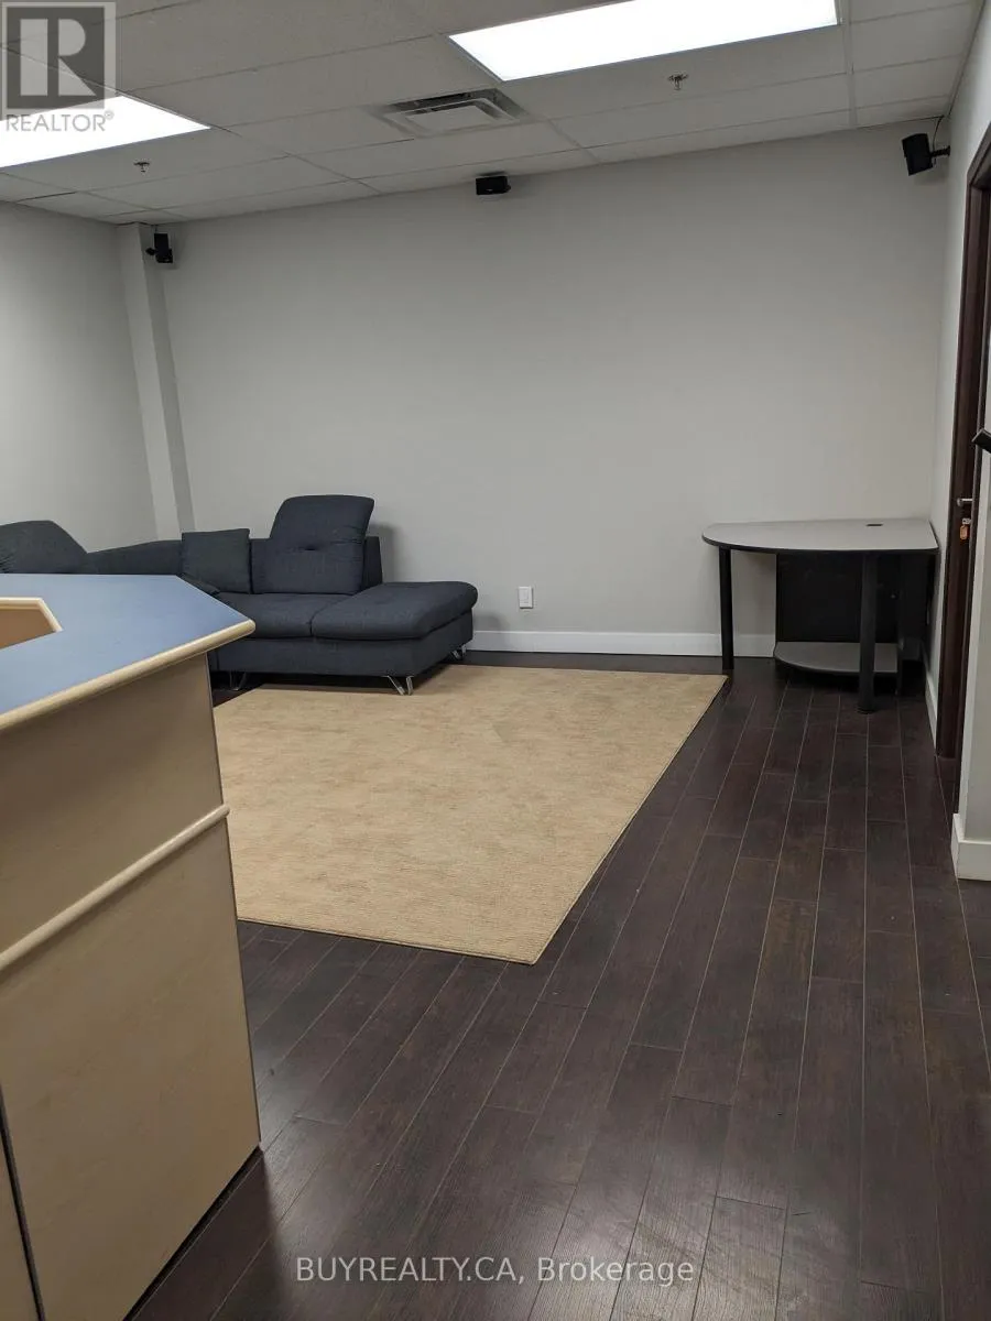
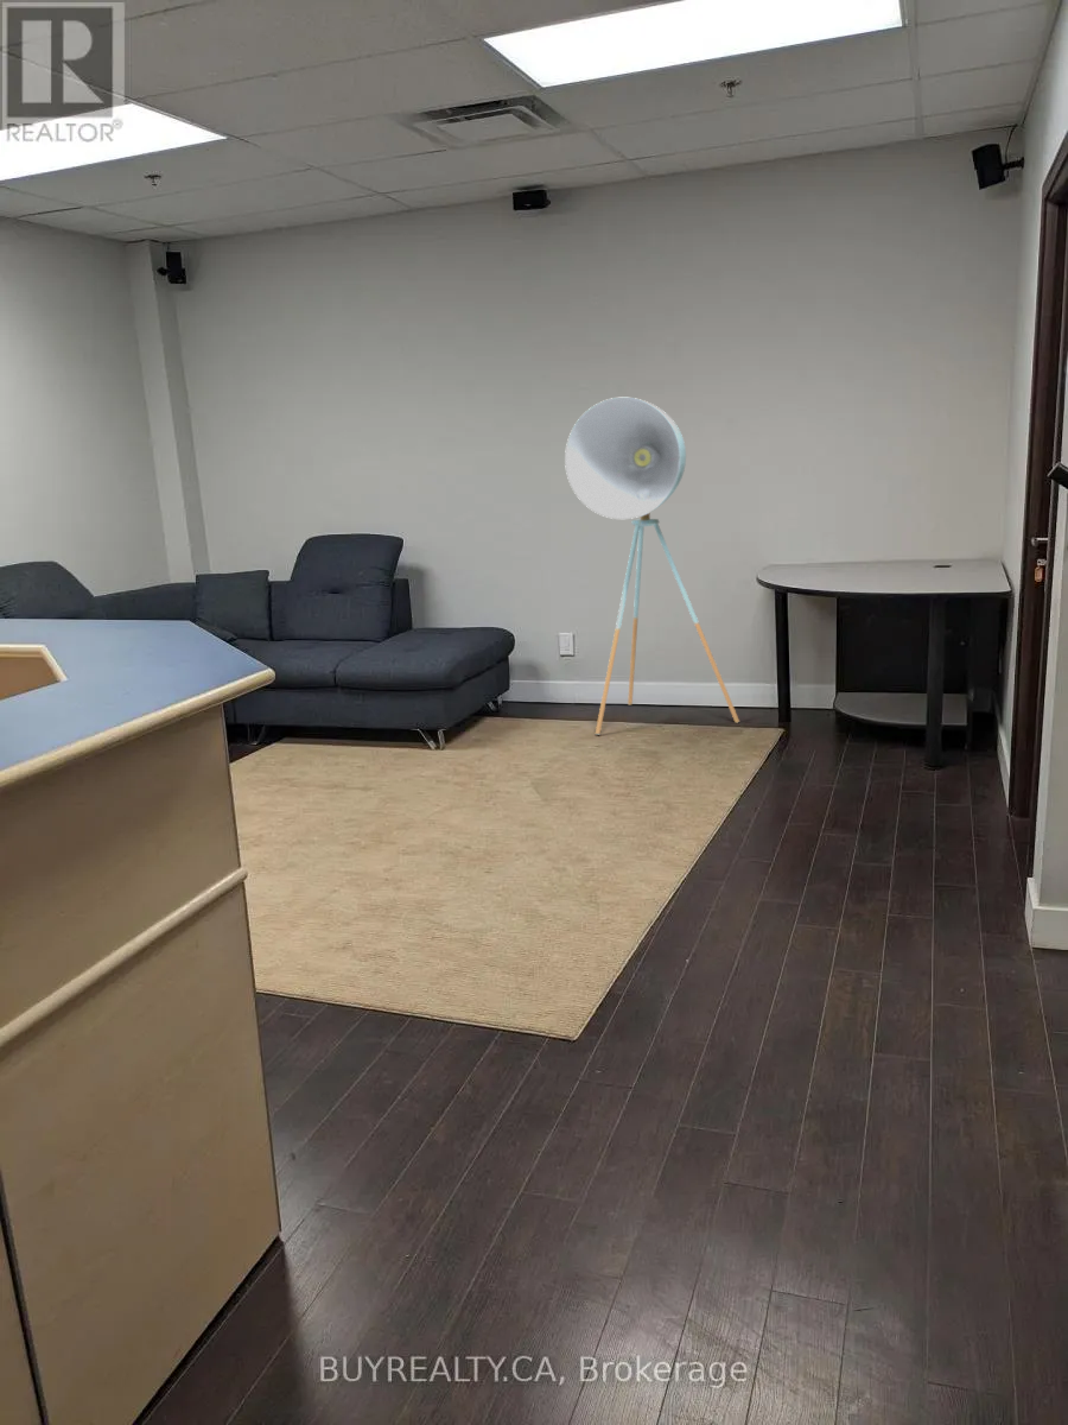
+ floor lamp (669, 563)
